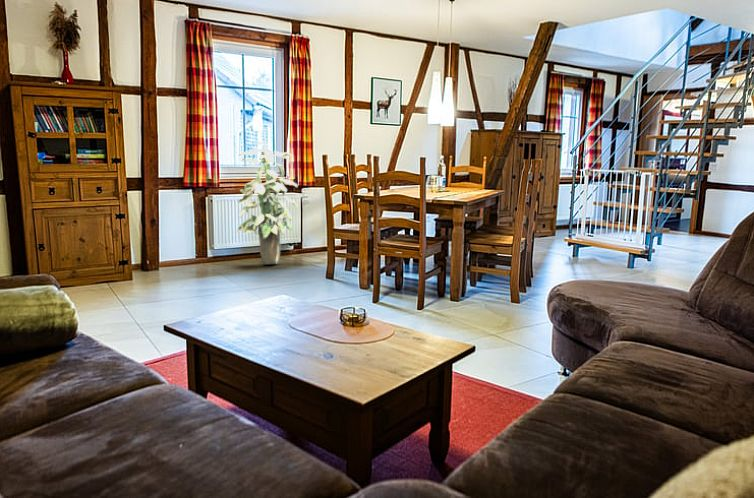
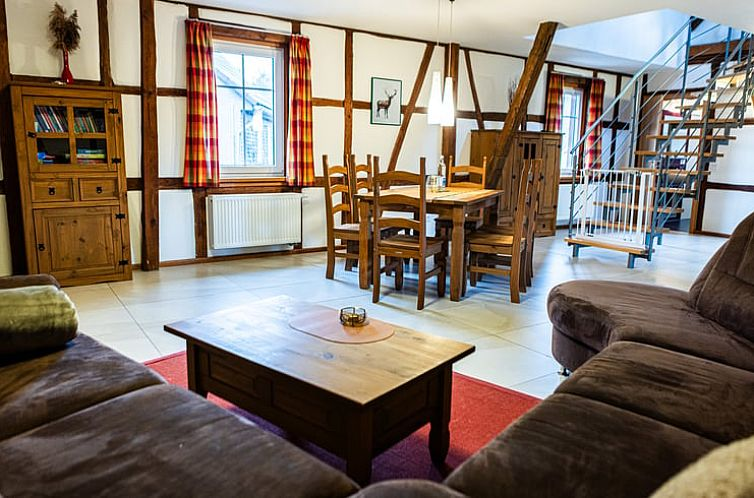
- indoor plant (265, 204)
